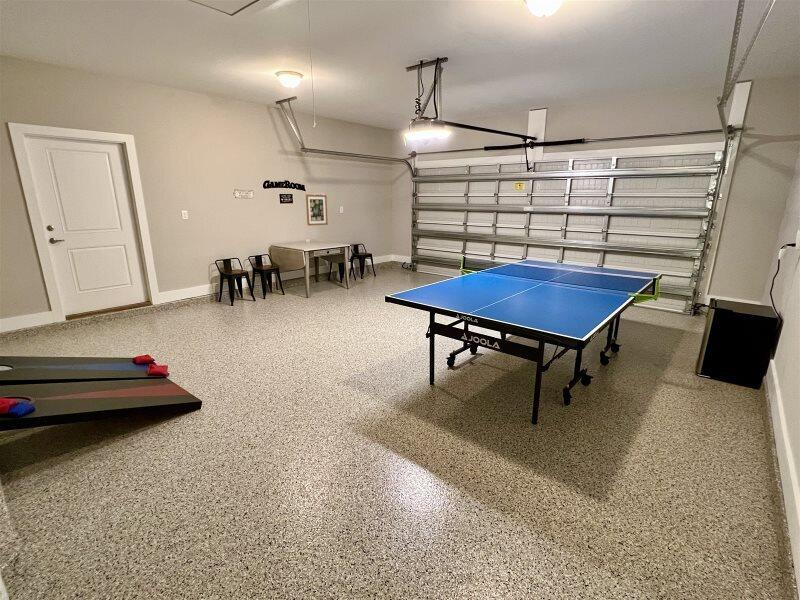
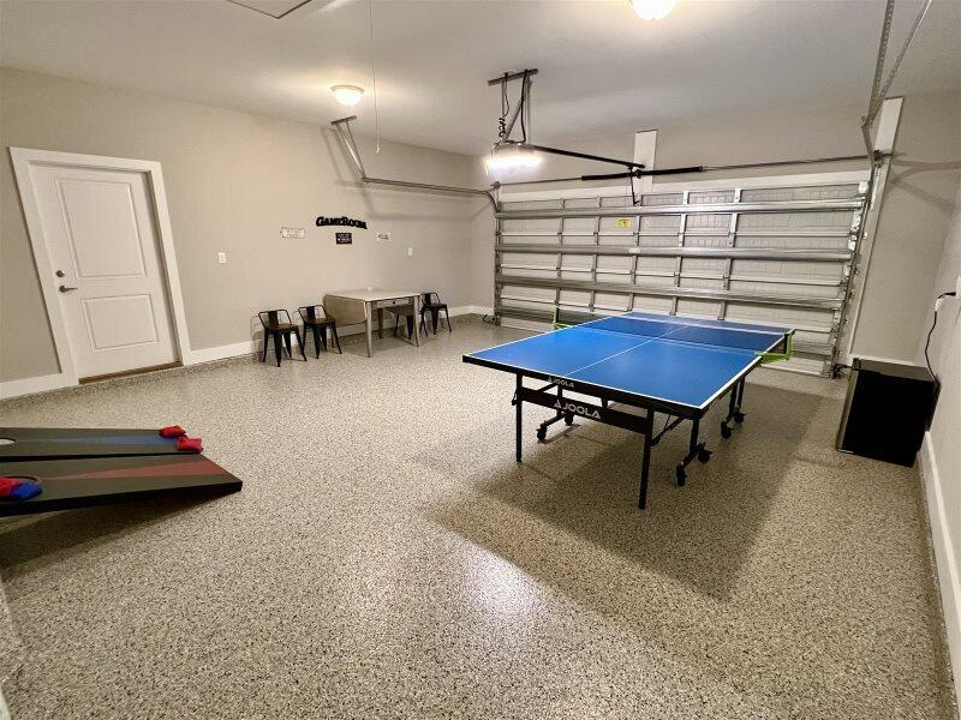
- wall art (317, 210)
